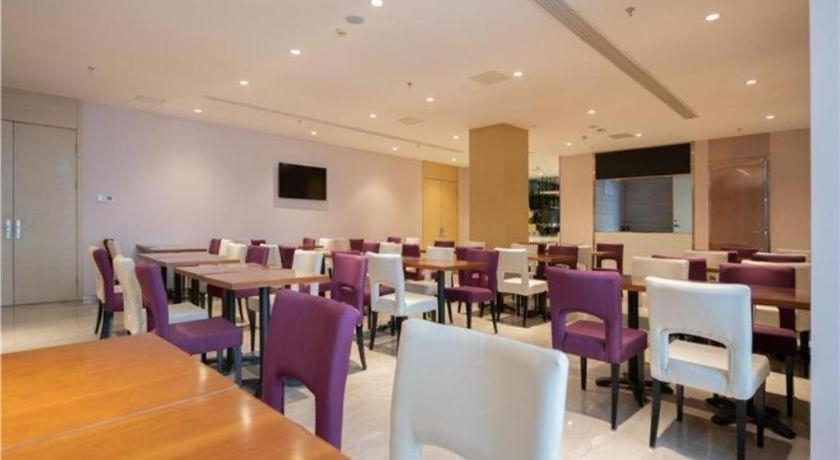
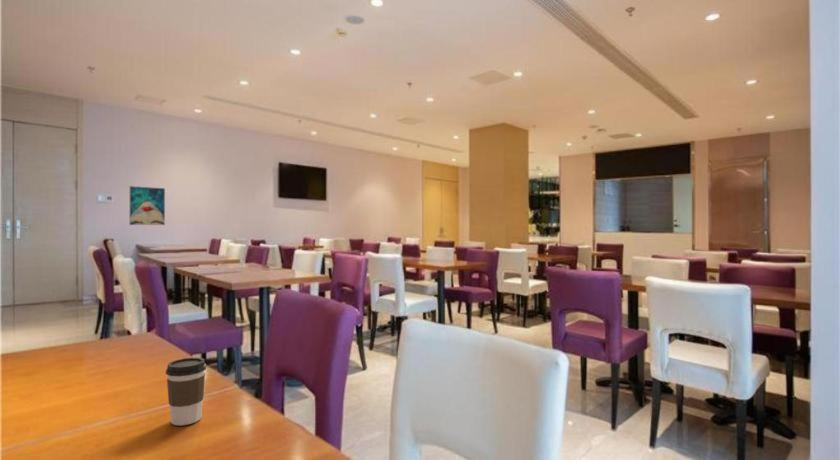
+ wall art (147, 206)
+ coffee cup (186, 390)
